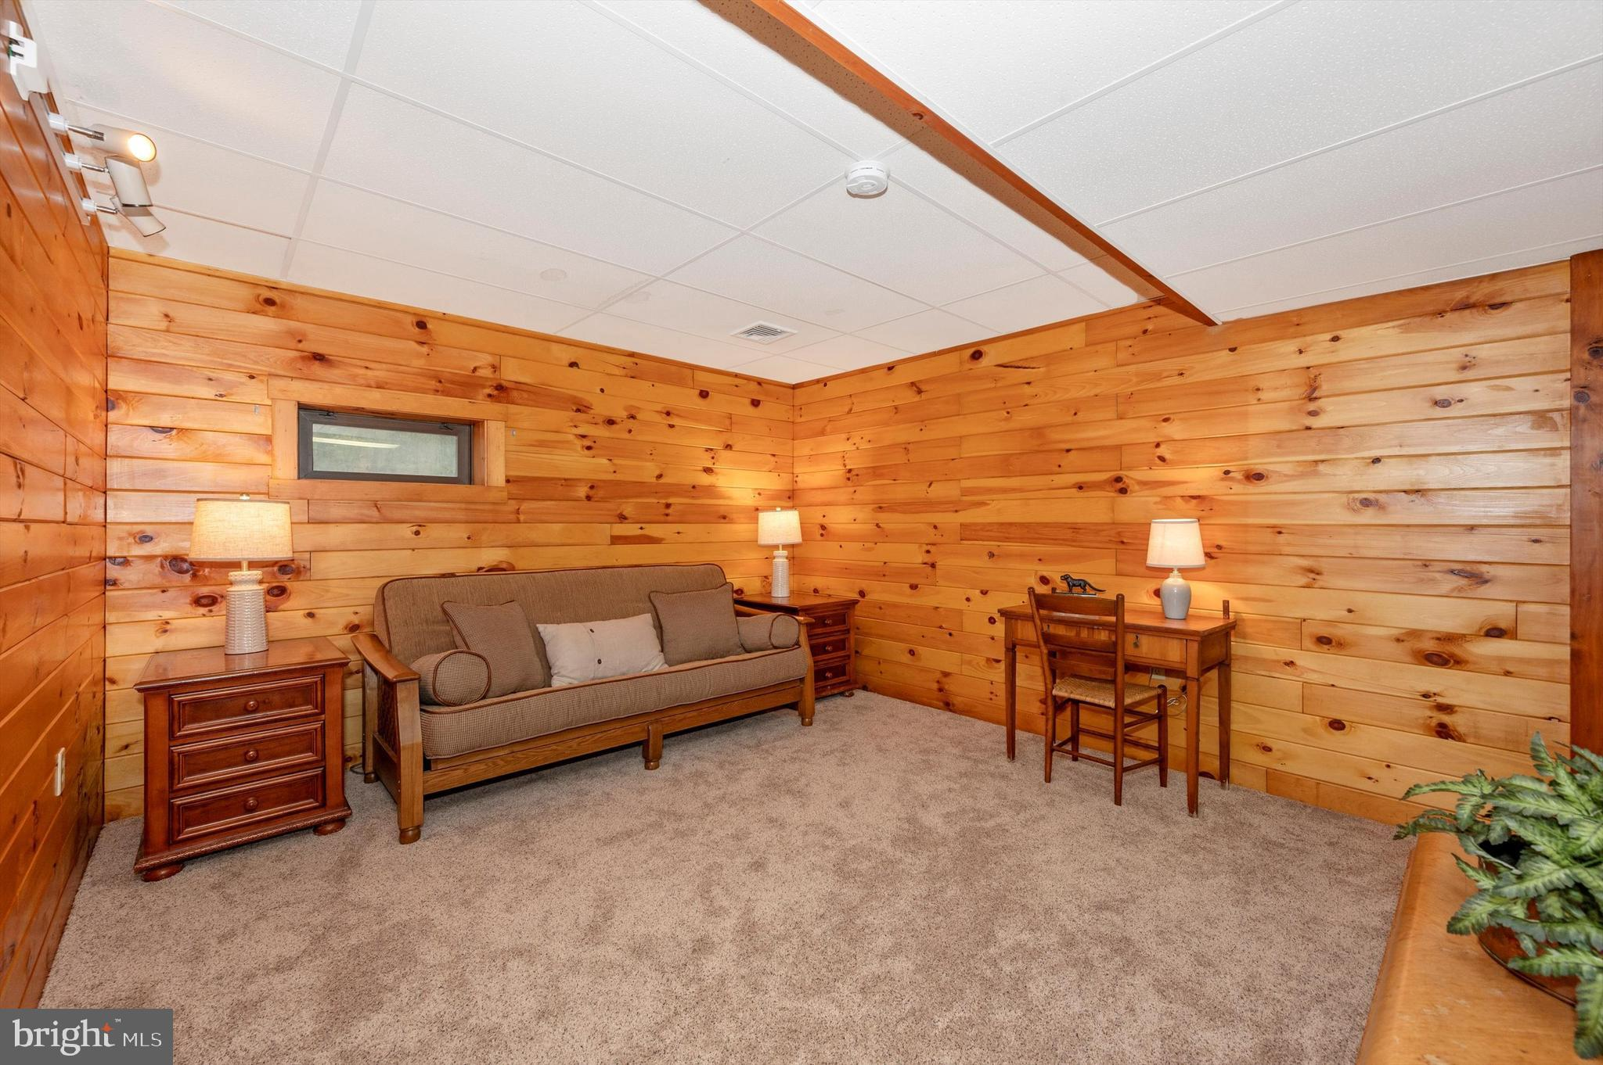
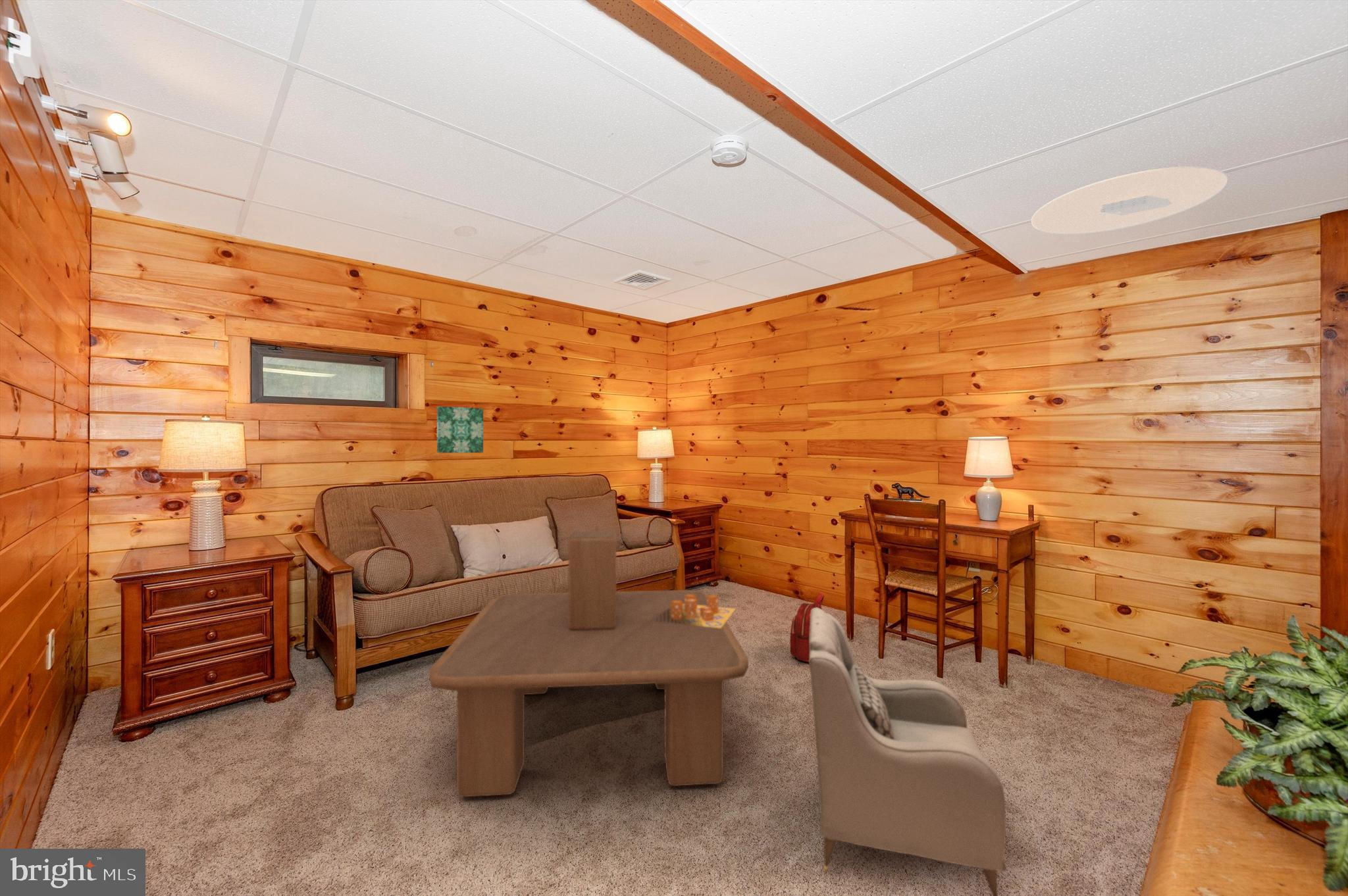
+ ceiling light (1121, 197)
+ coffee table (598, 628)
+ candle (696, 606)
+ armchair (894, 695)
+ backpack (808, 624)
+ wall art (460, 430)
